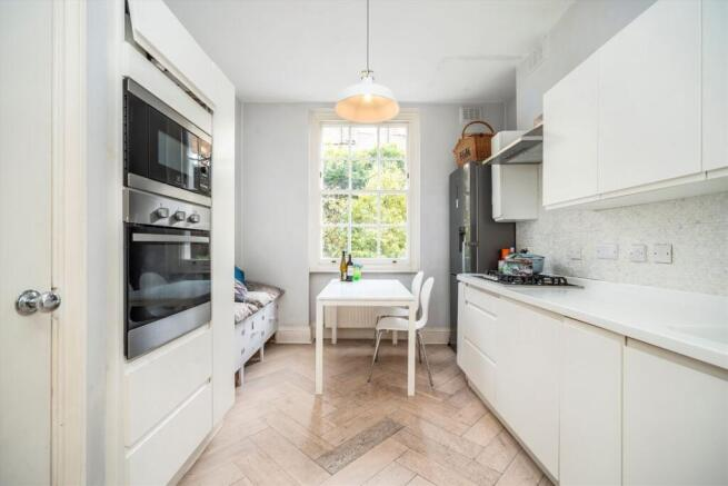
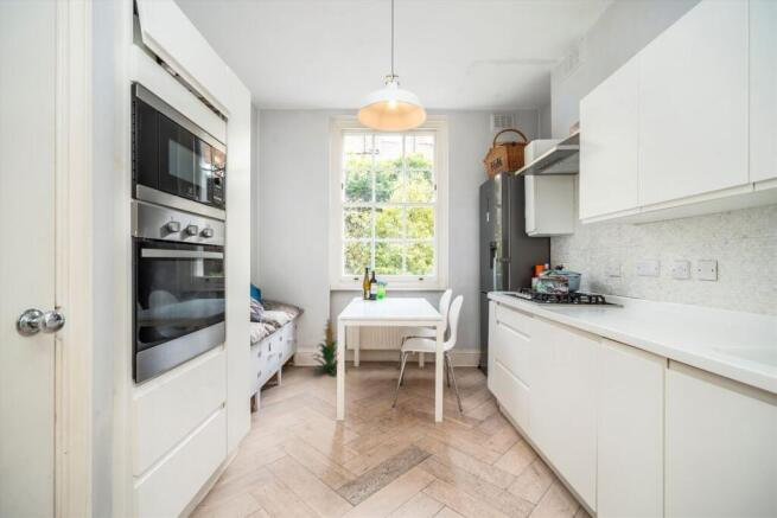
+ indoor plant (329, 343)
